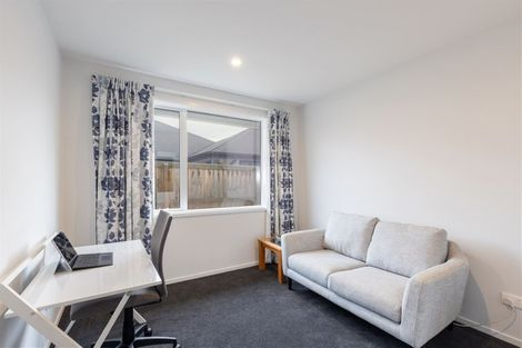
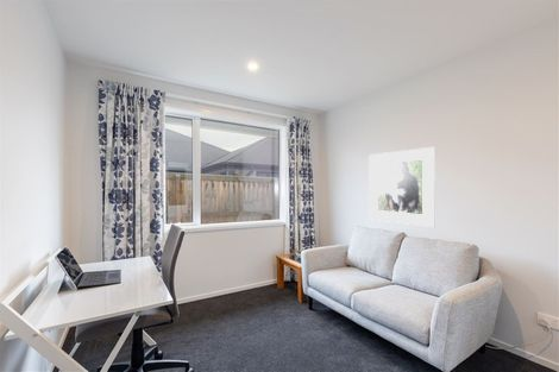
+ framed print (398, 187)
